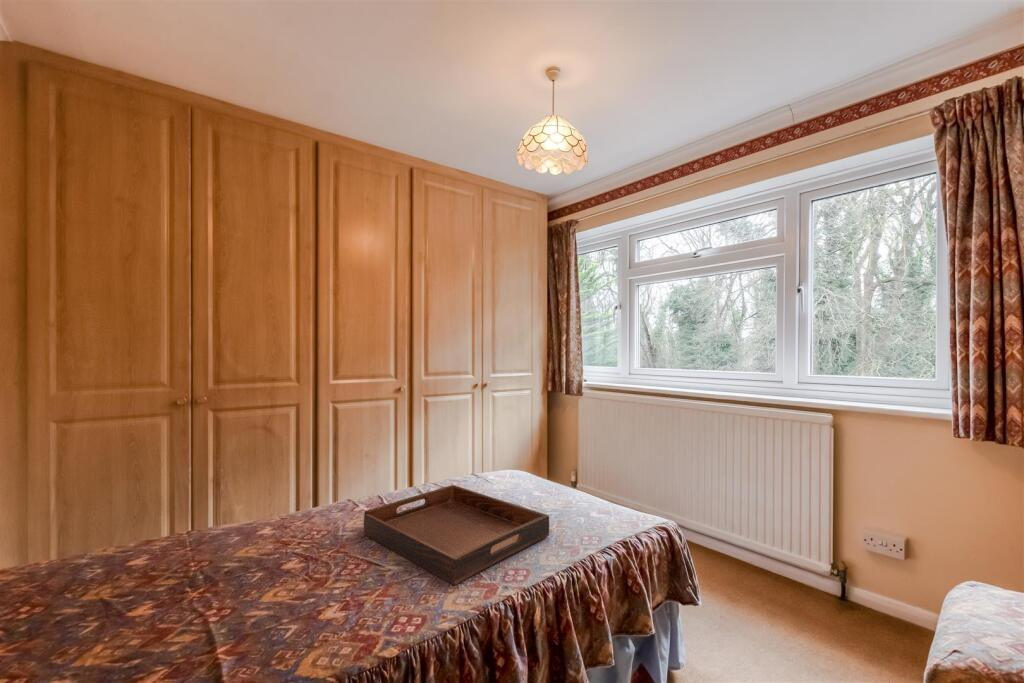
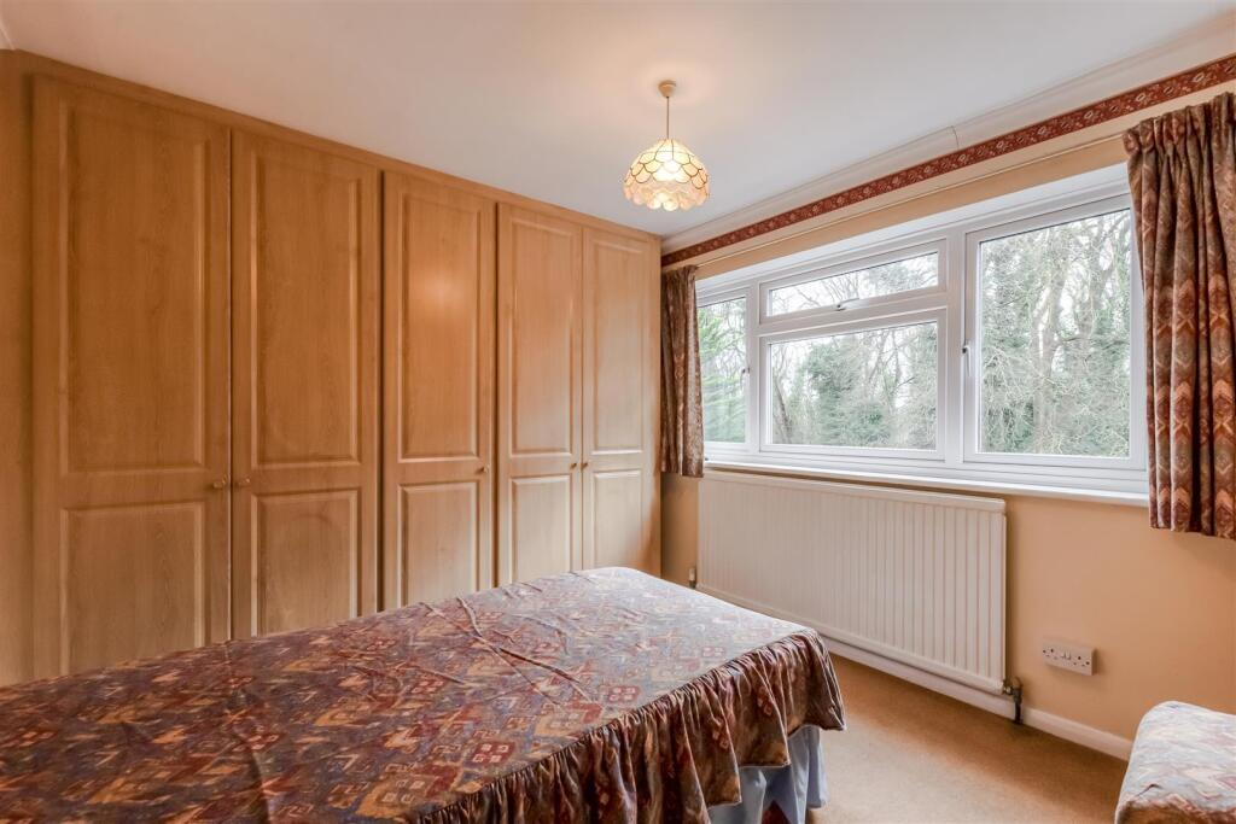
- serving tray (453, 523)
